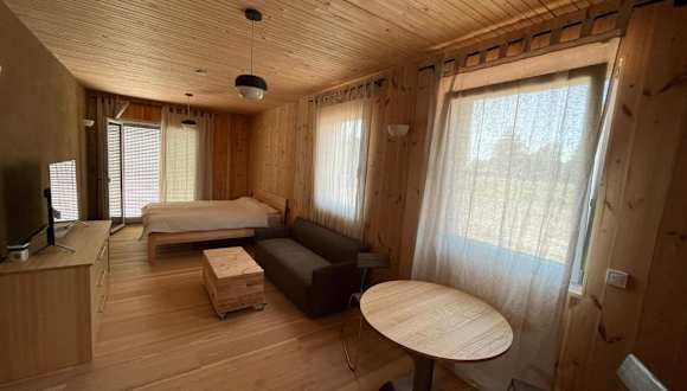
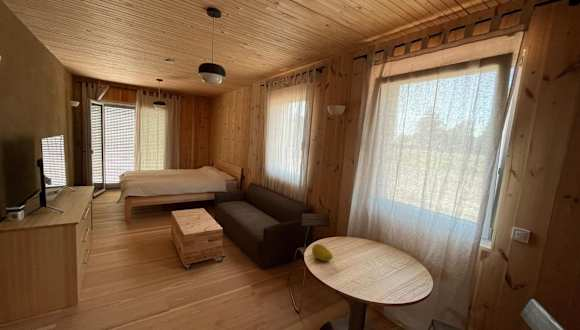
+ fruit (322, 252)
